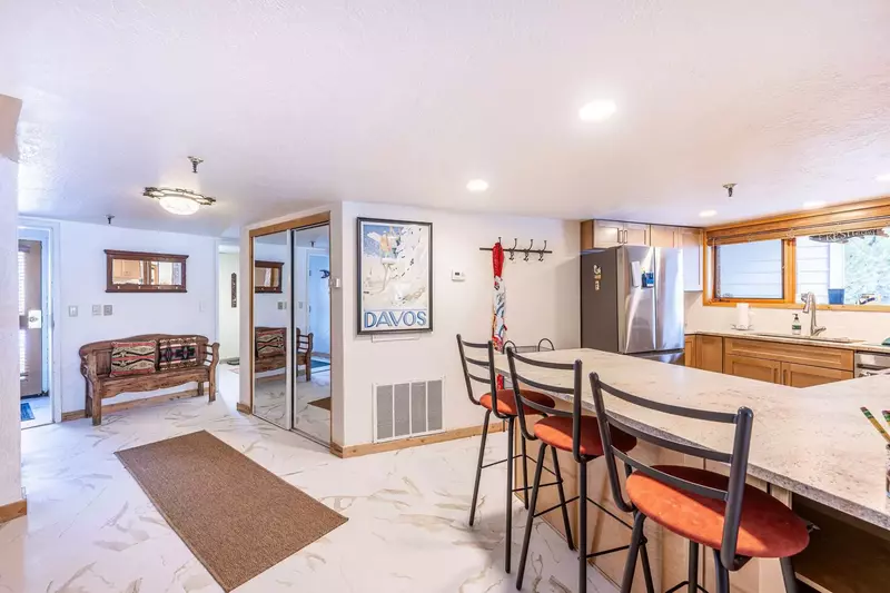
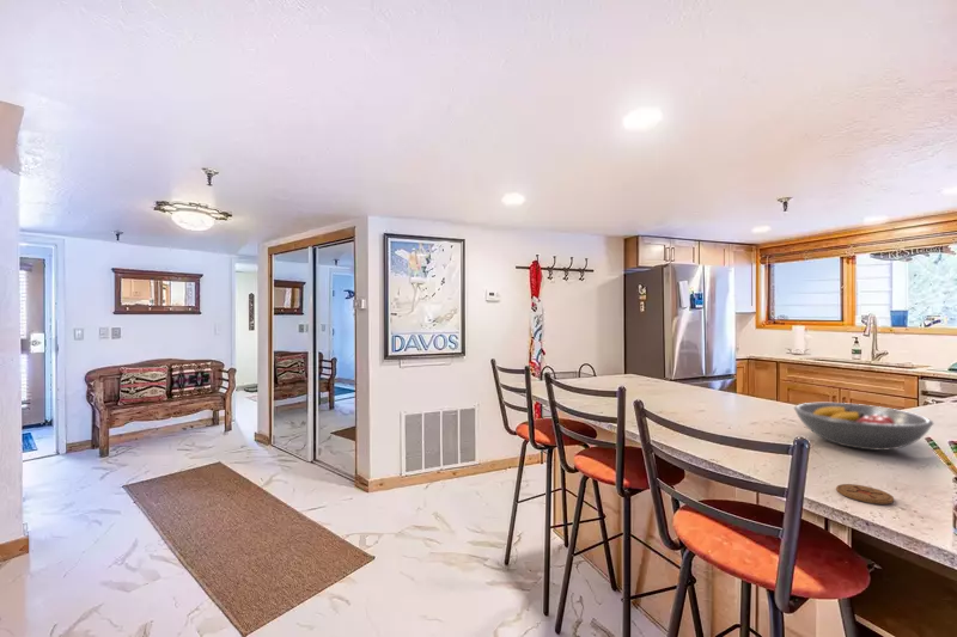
+ coaster (864, 494)
+ fruit bowl (858, 423)
